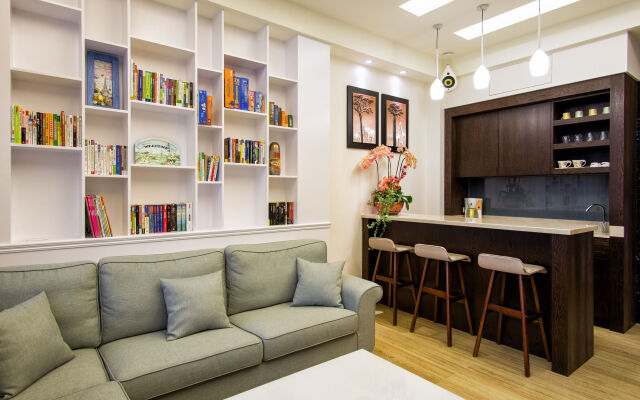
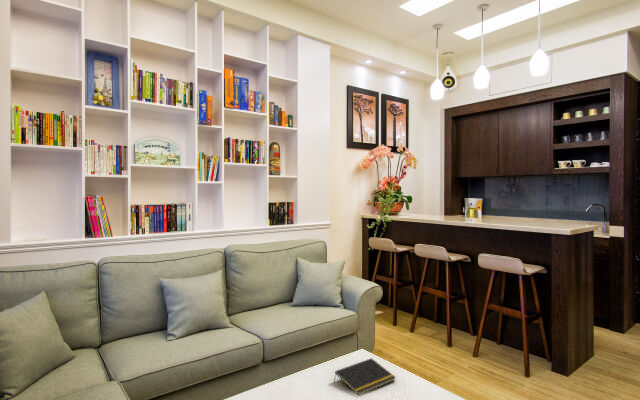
+ notepad (365, 375)
